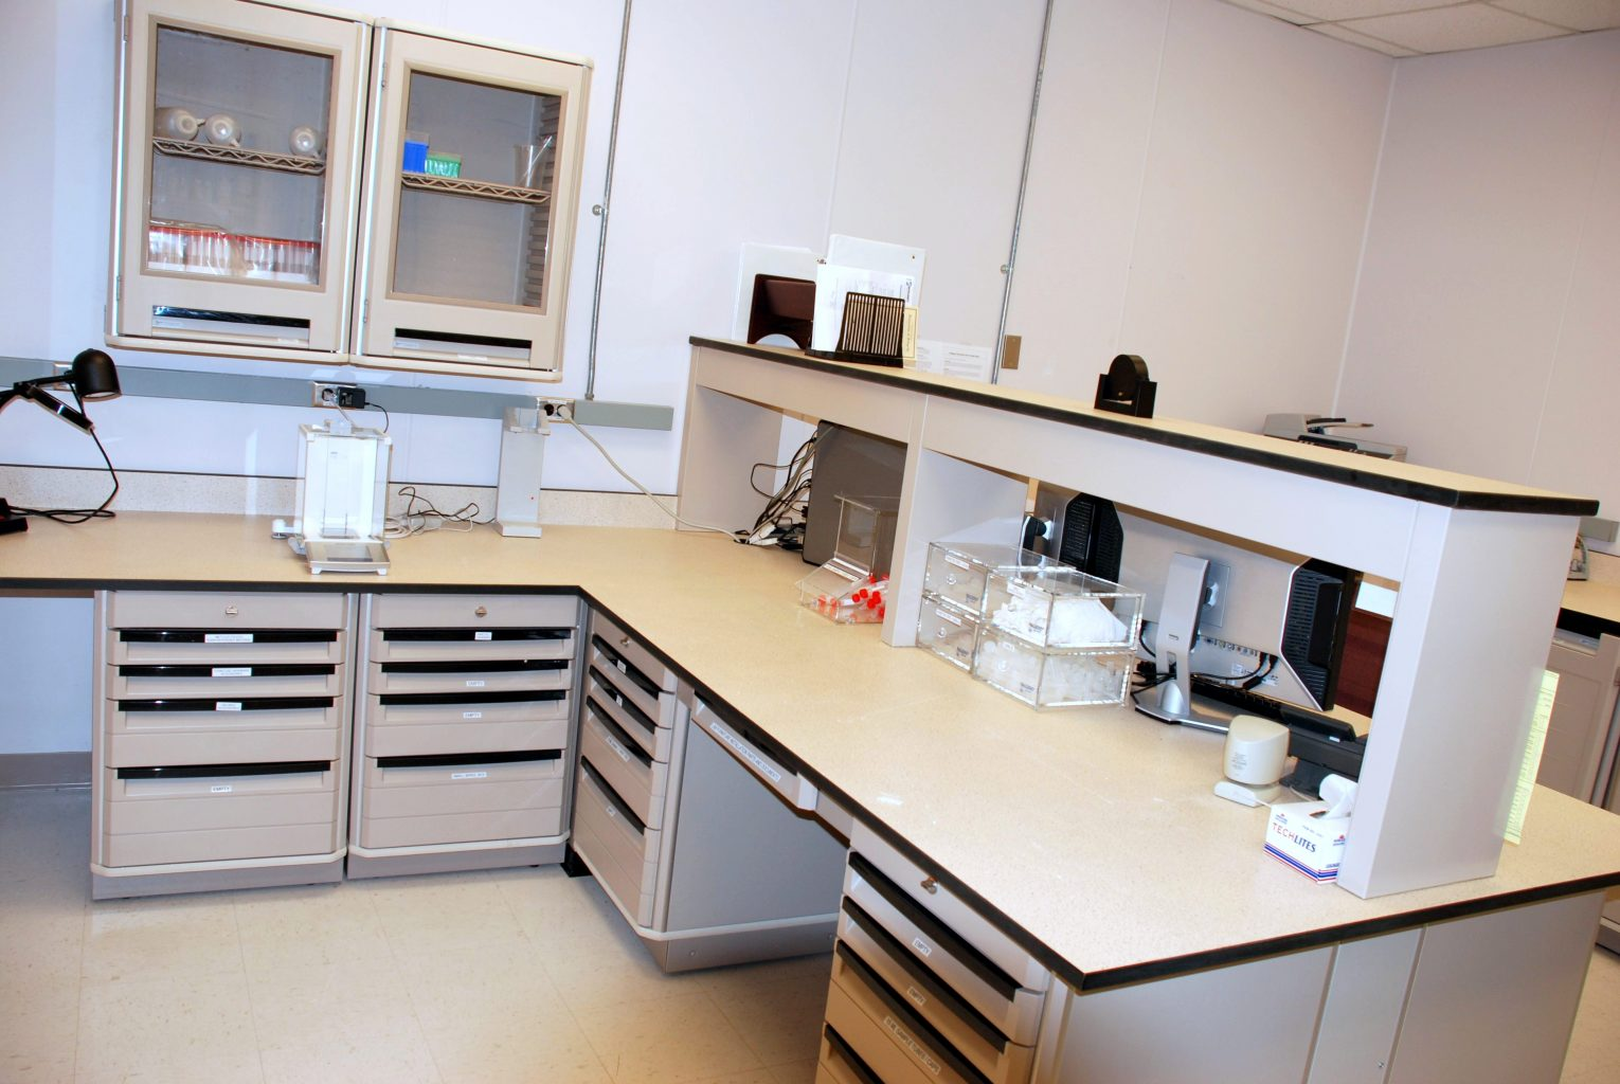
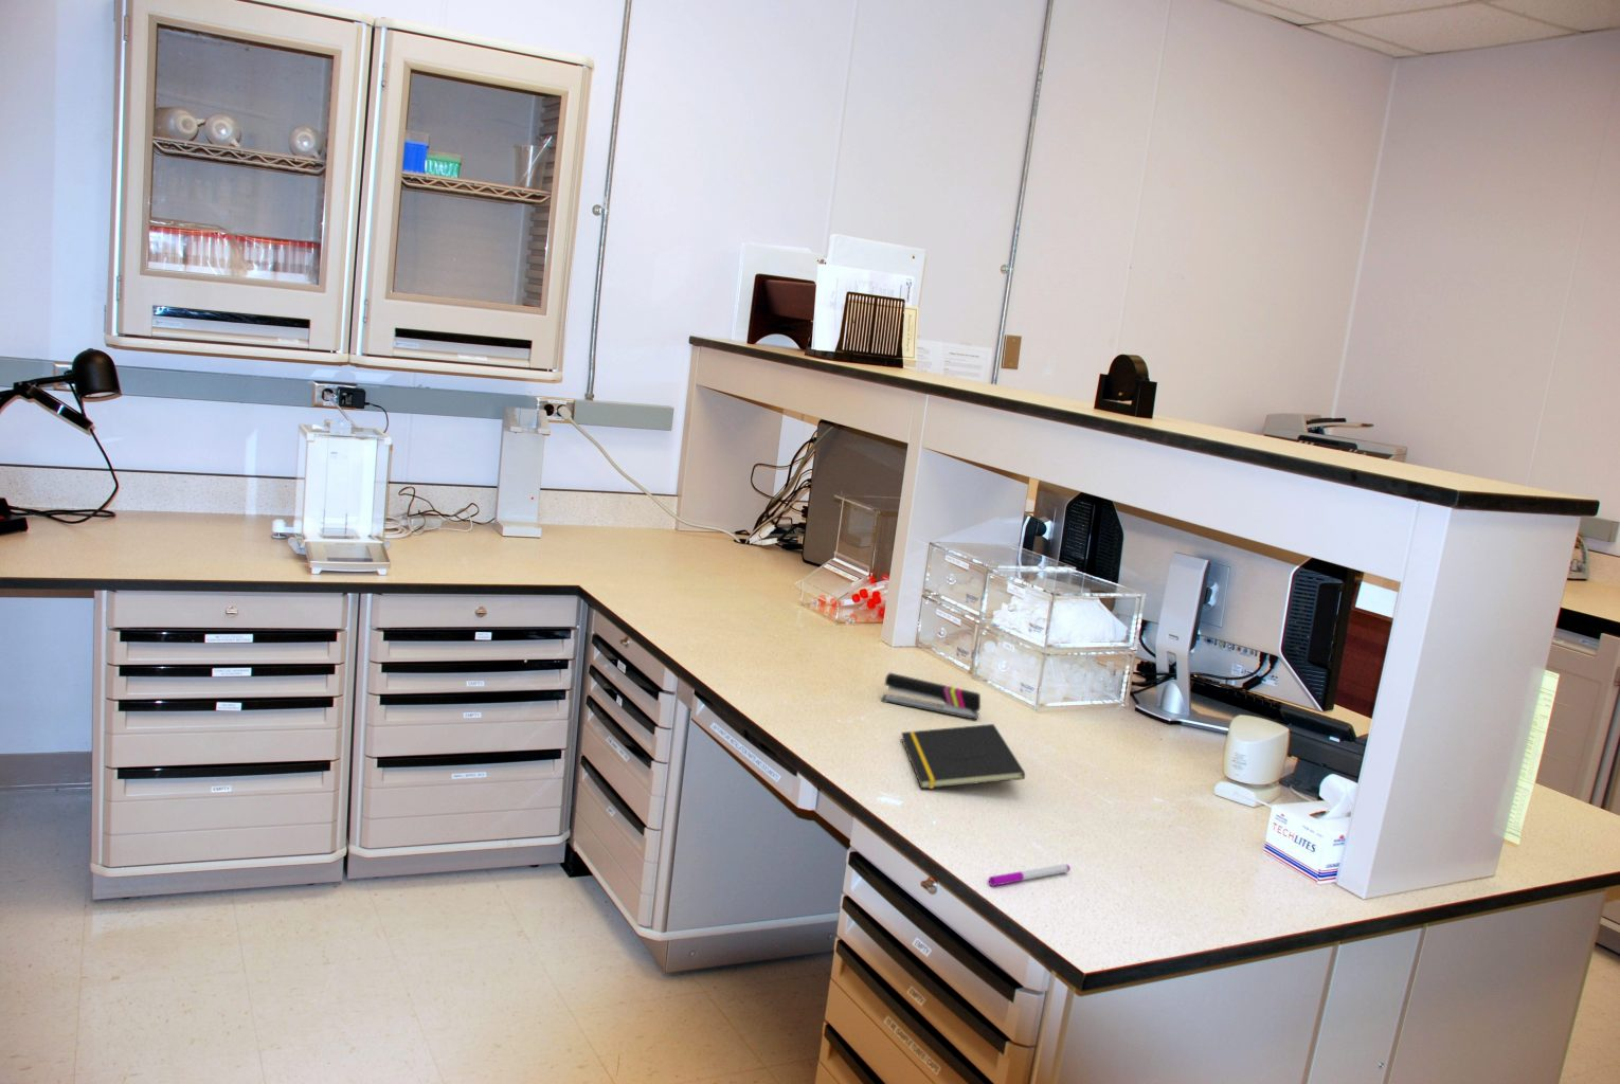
+ pen (1031, 873)
+ notepad (959, 754)
+ stapler (932, 696)
